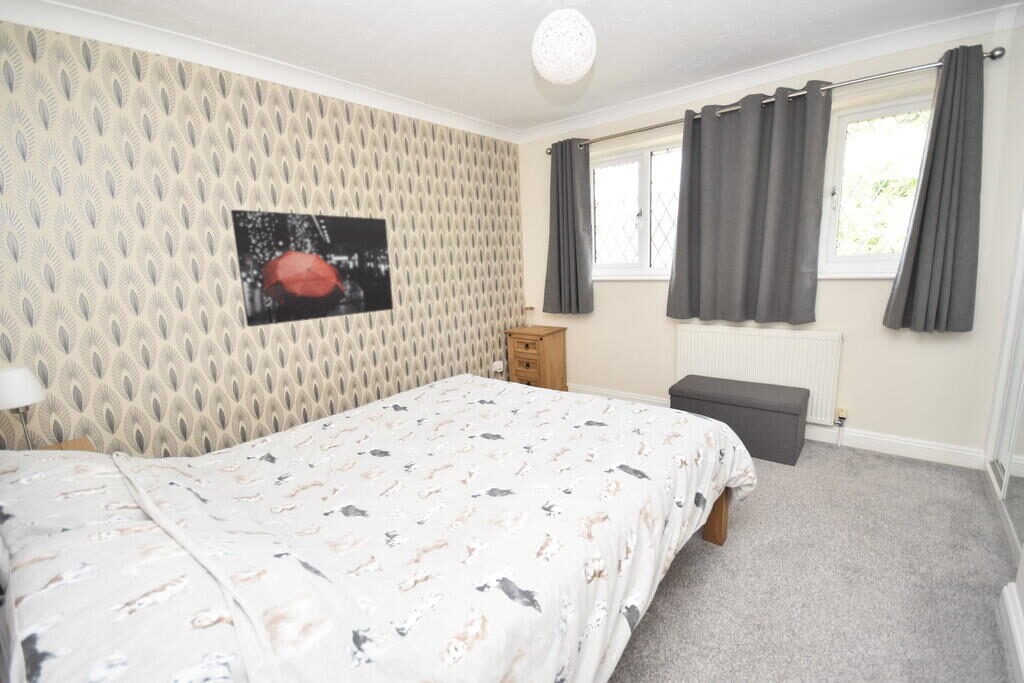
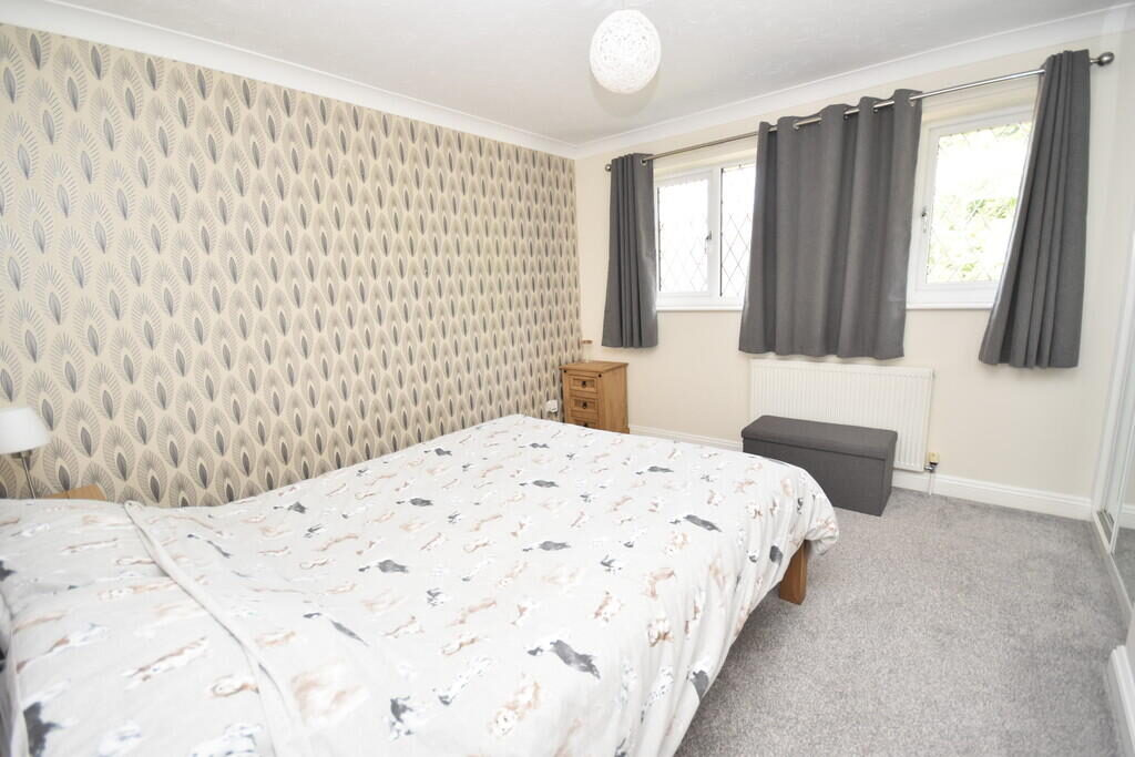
- wall art (323, 267)
